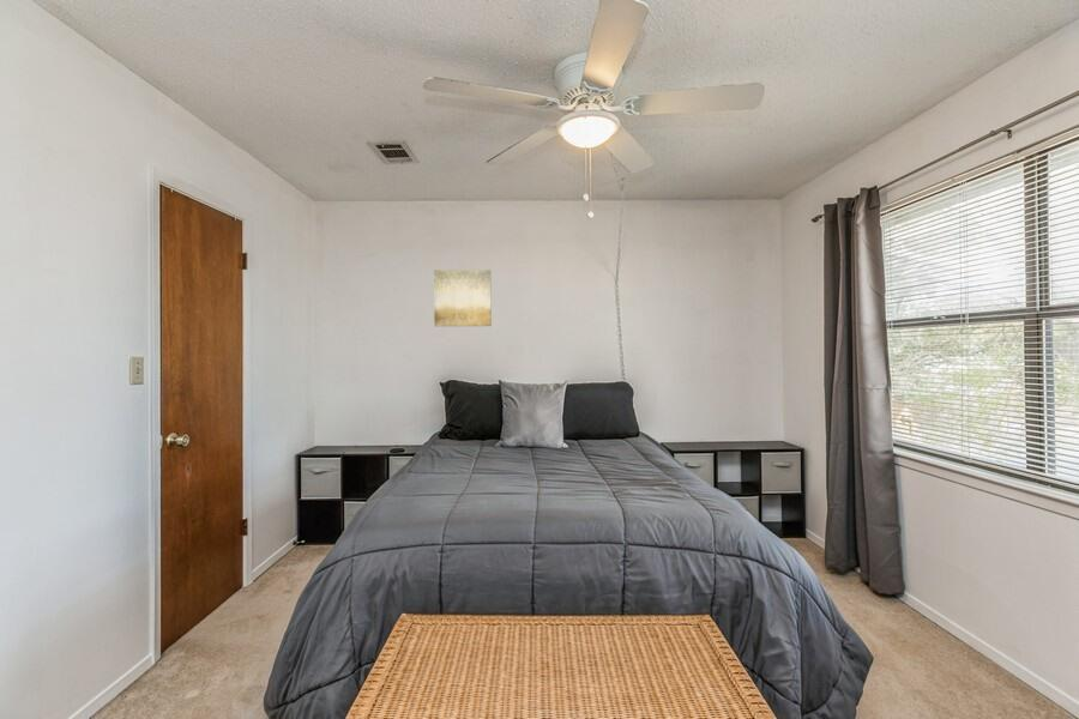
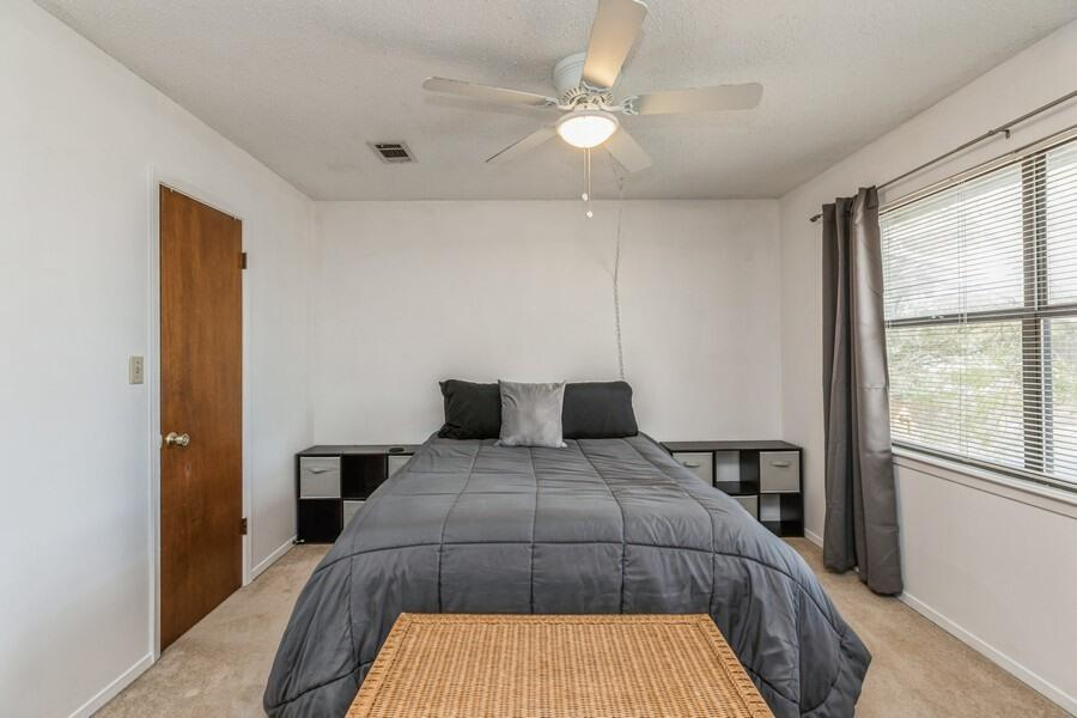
- wall art (462, 297)
